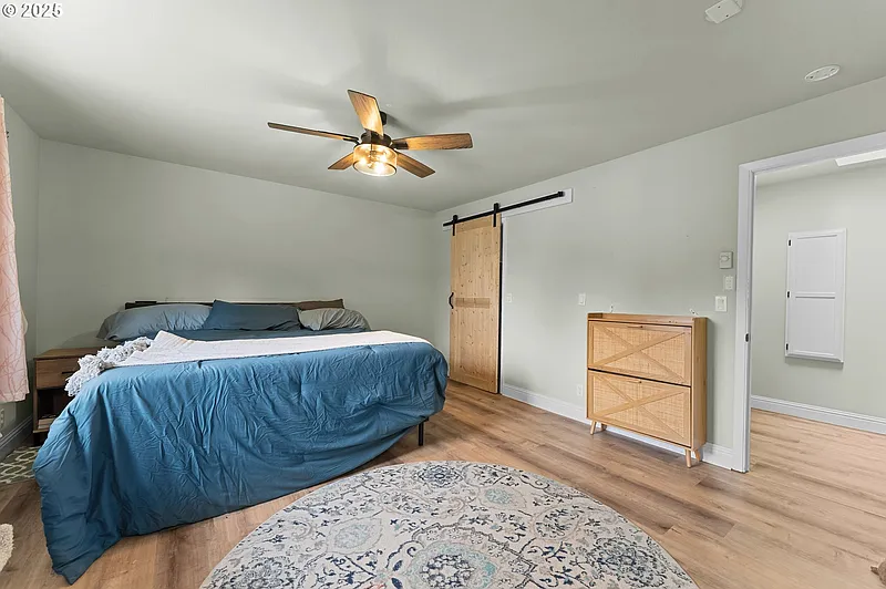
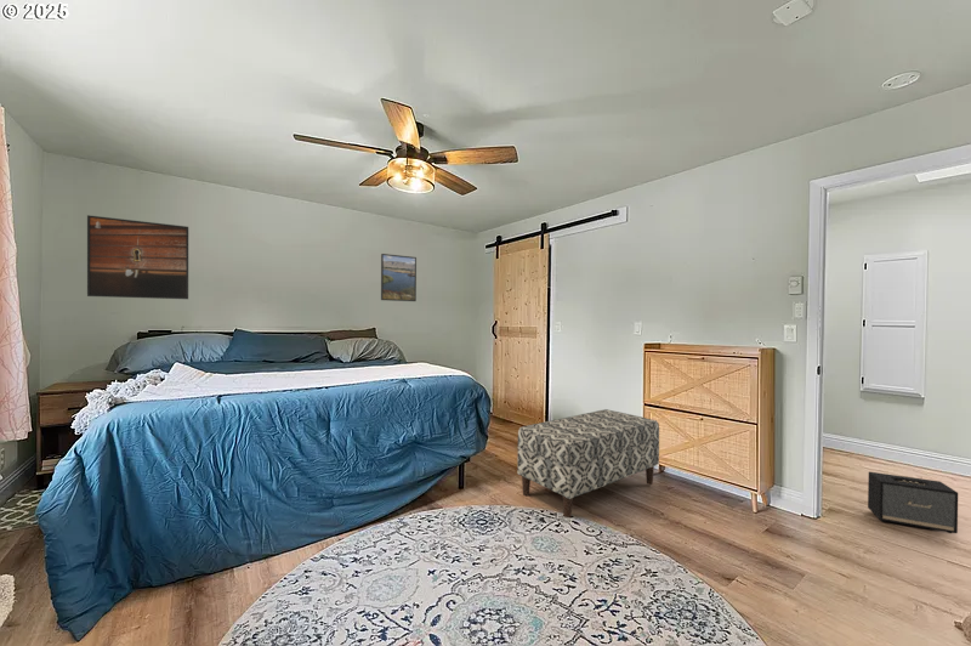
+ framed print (398, 278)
+ speaker (909, 501)
+ bench (590, 457)
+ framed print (140, 259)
